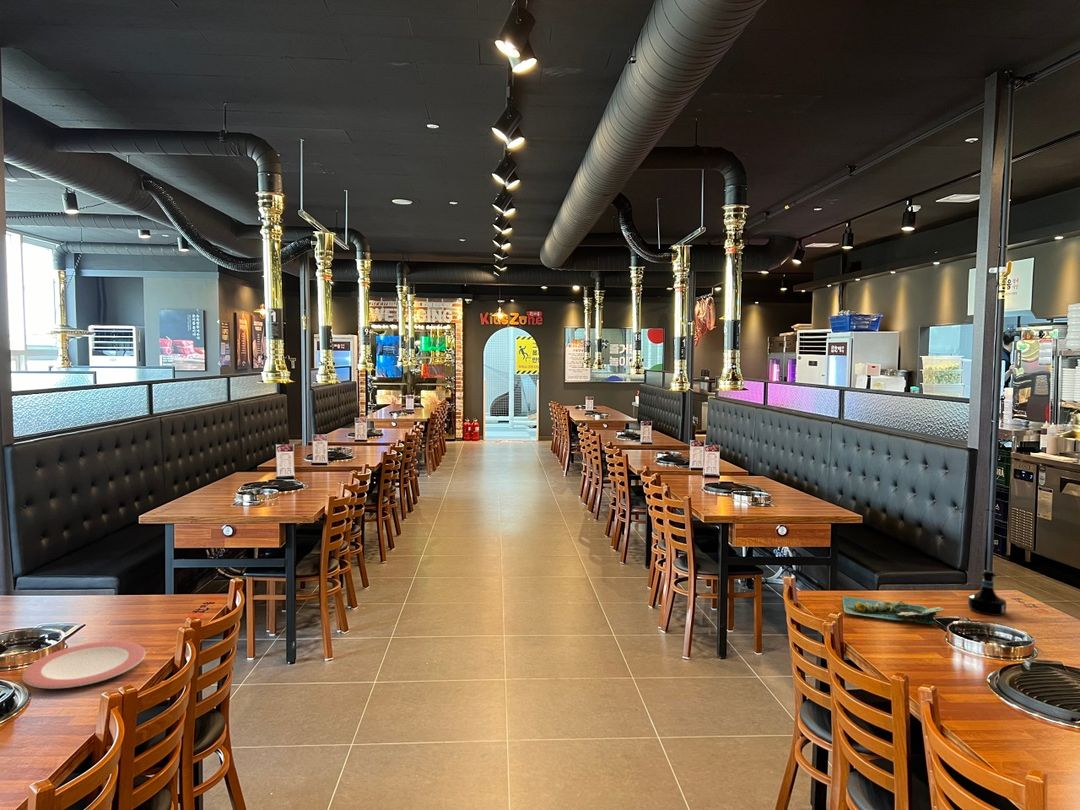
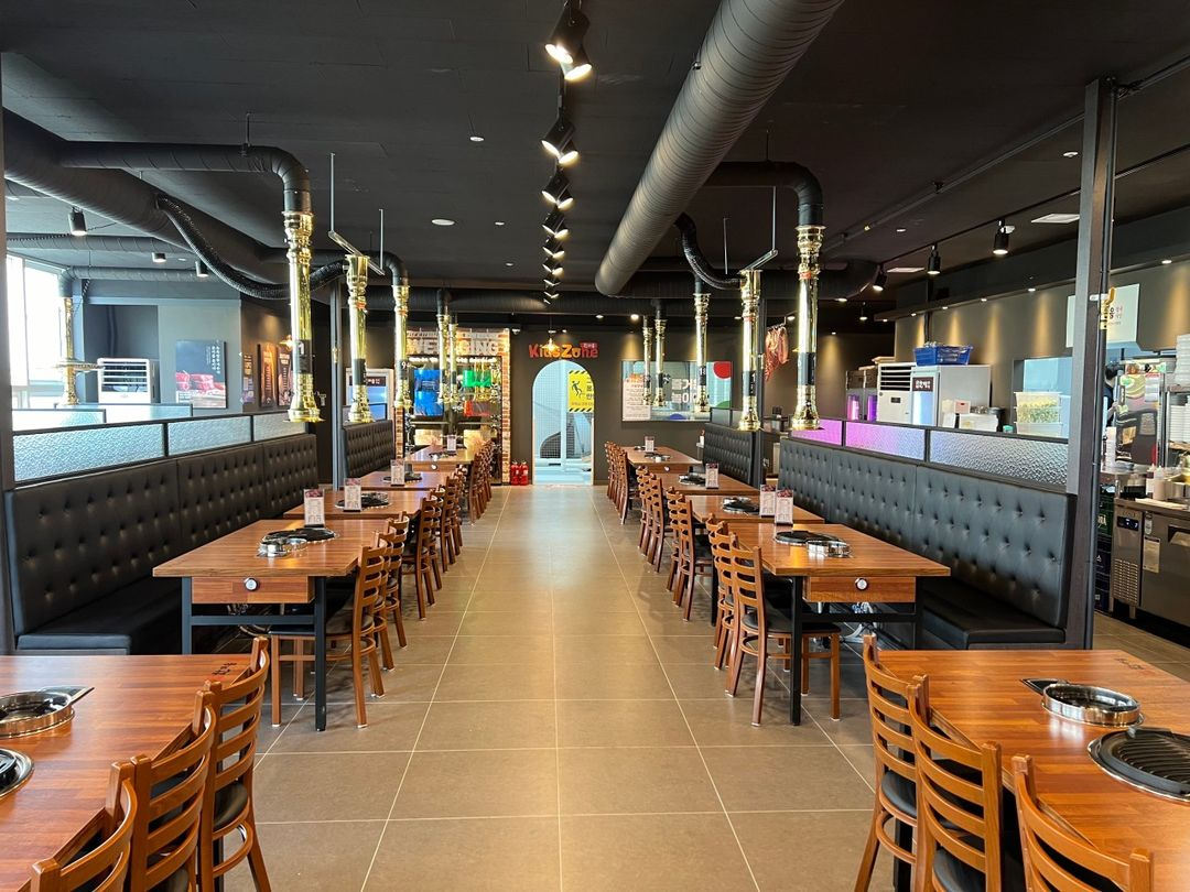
- platter (891, 608)
- plate (86, 665)
- tequila bottle (987, 590)
